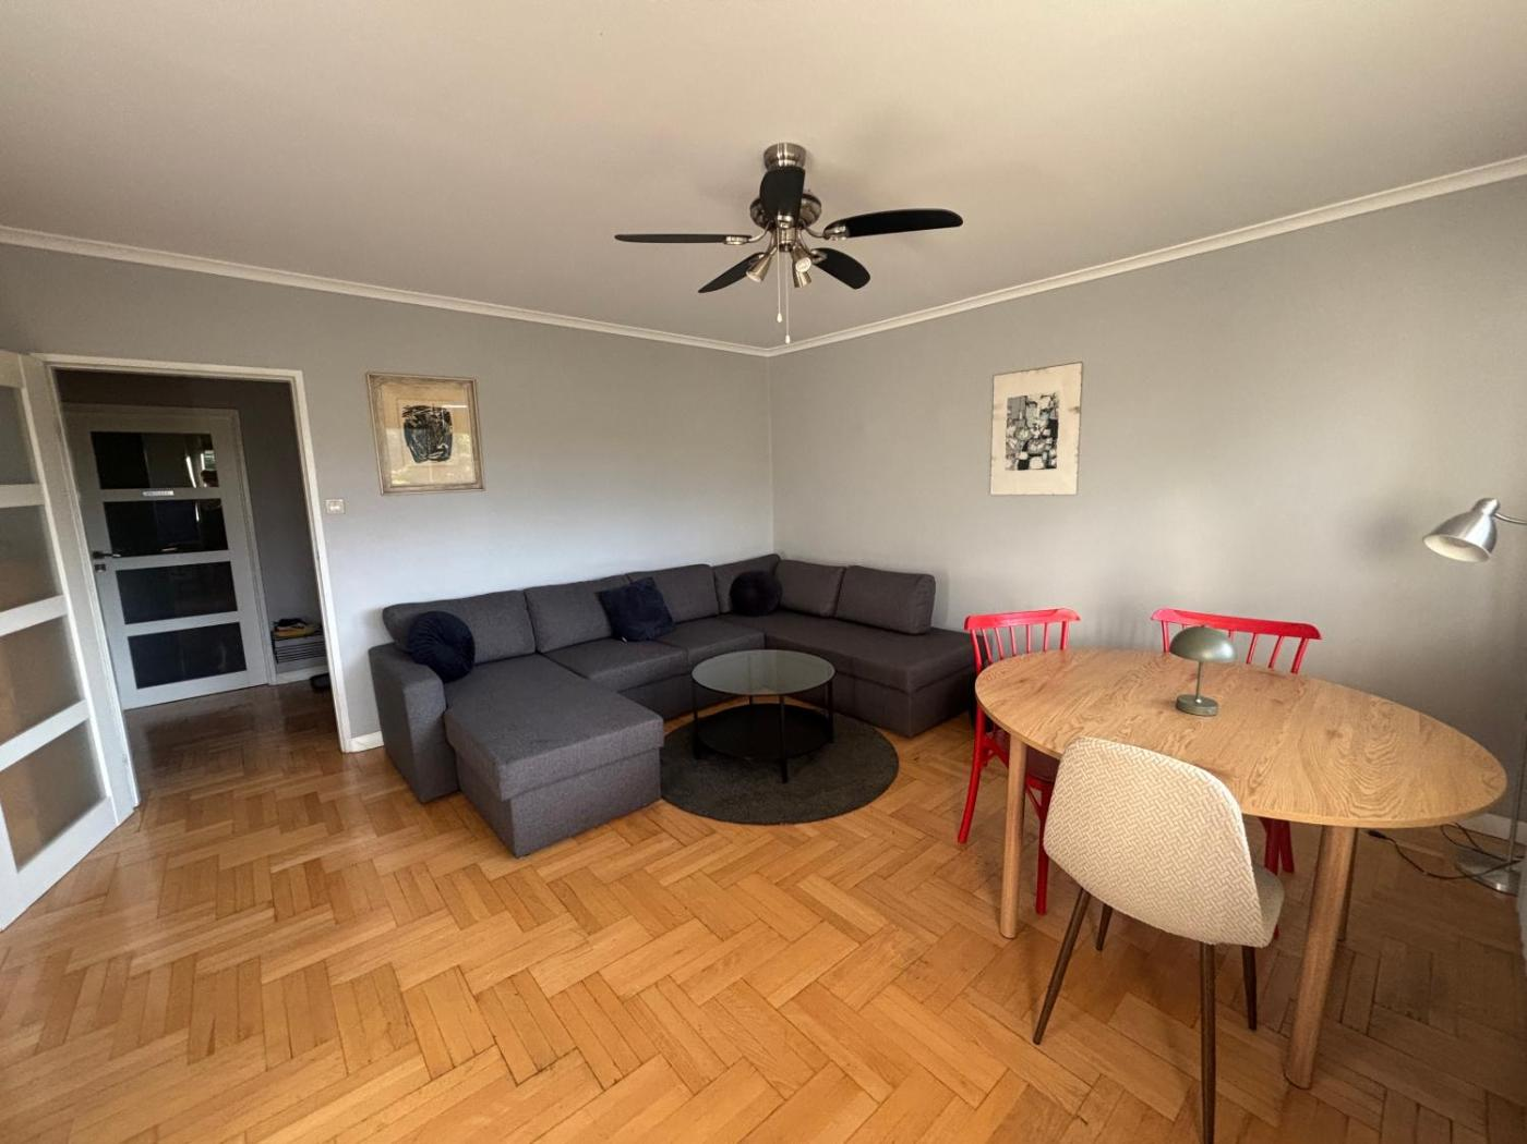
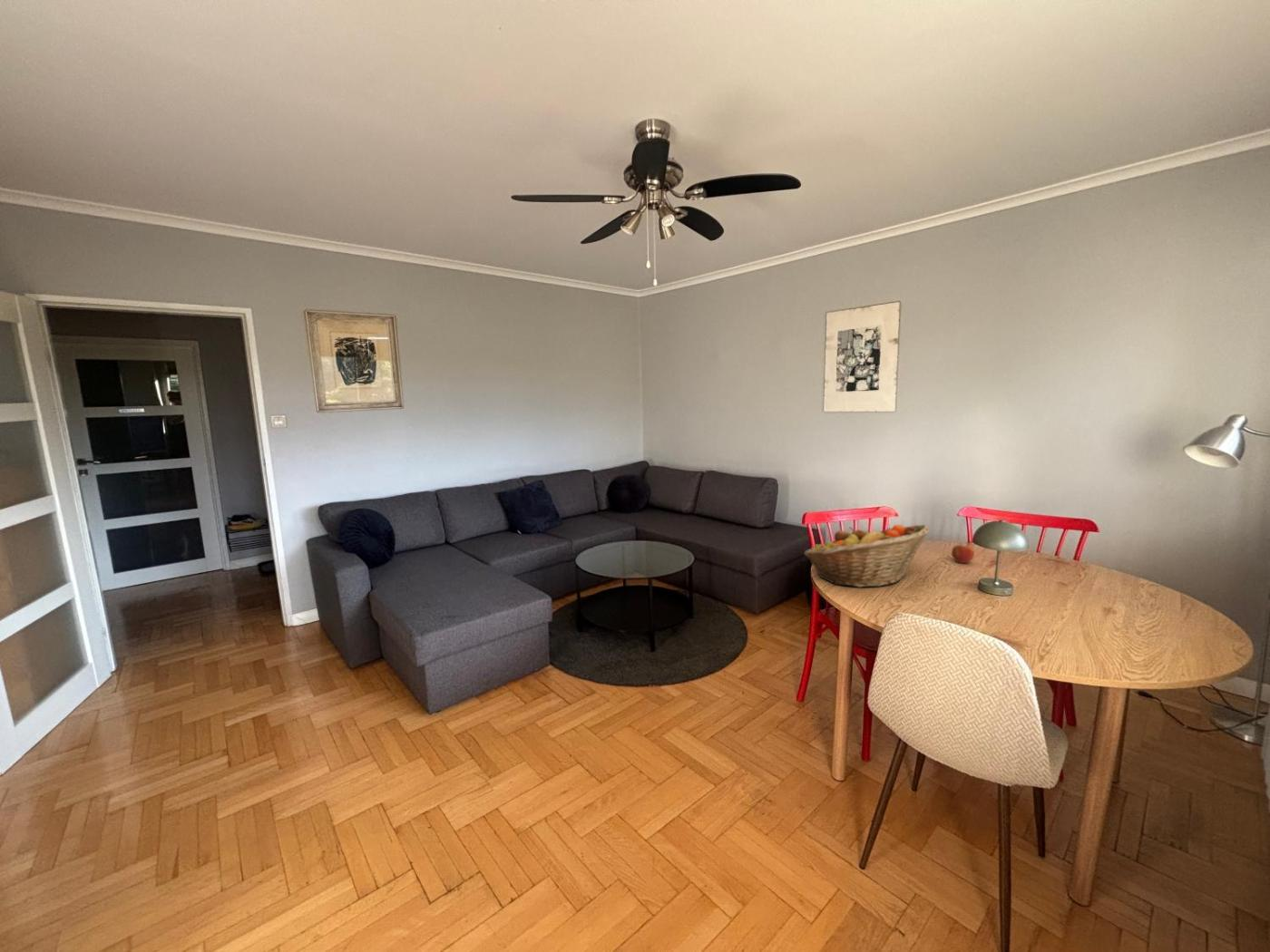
+ fruit basket (865, 549)
+ apple (962, 552)
